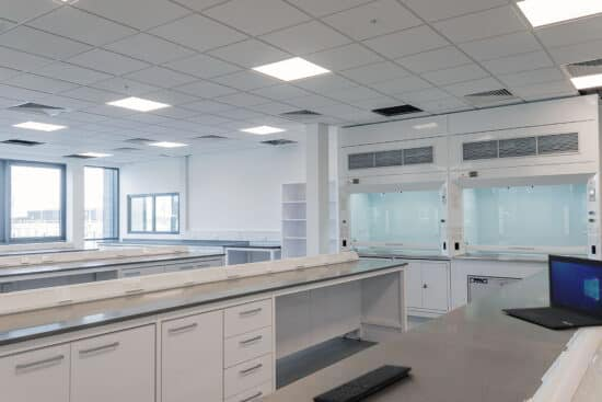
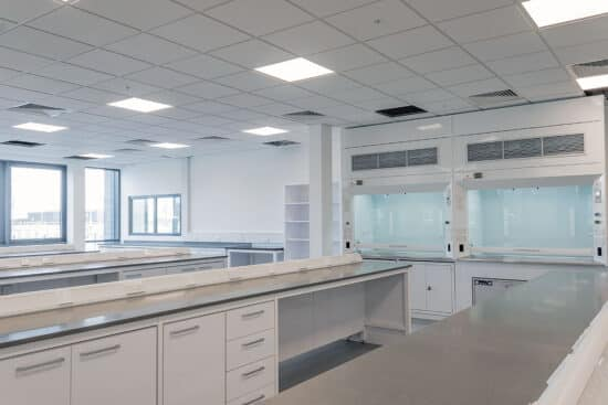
- keyboard (366, 382)
- laptop (551, 288)
